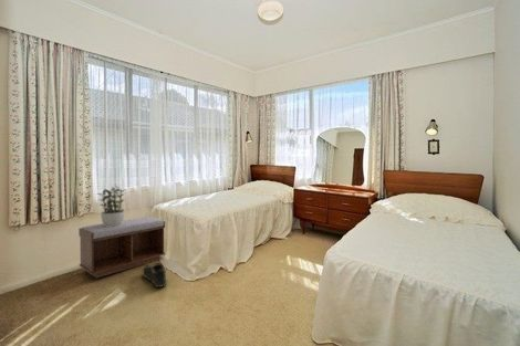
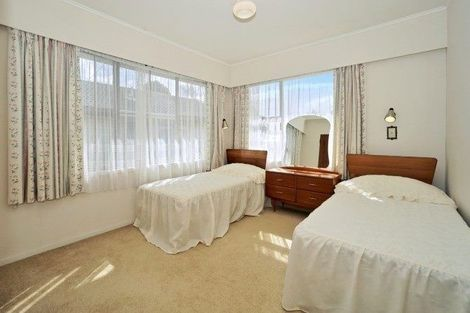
- bench (125, 243)
- potted plant (112, 205)
- shoe (154, 271)
